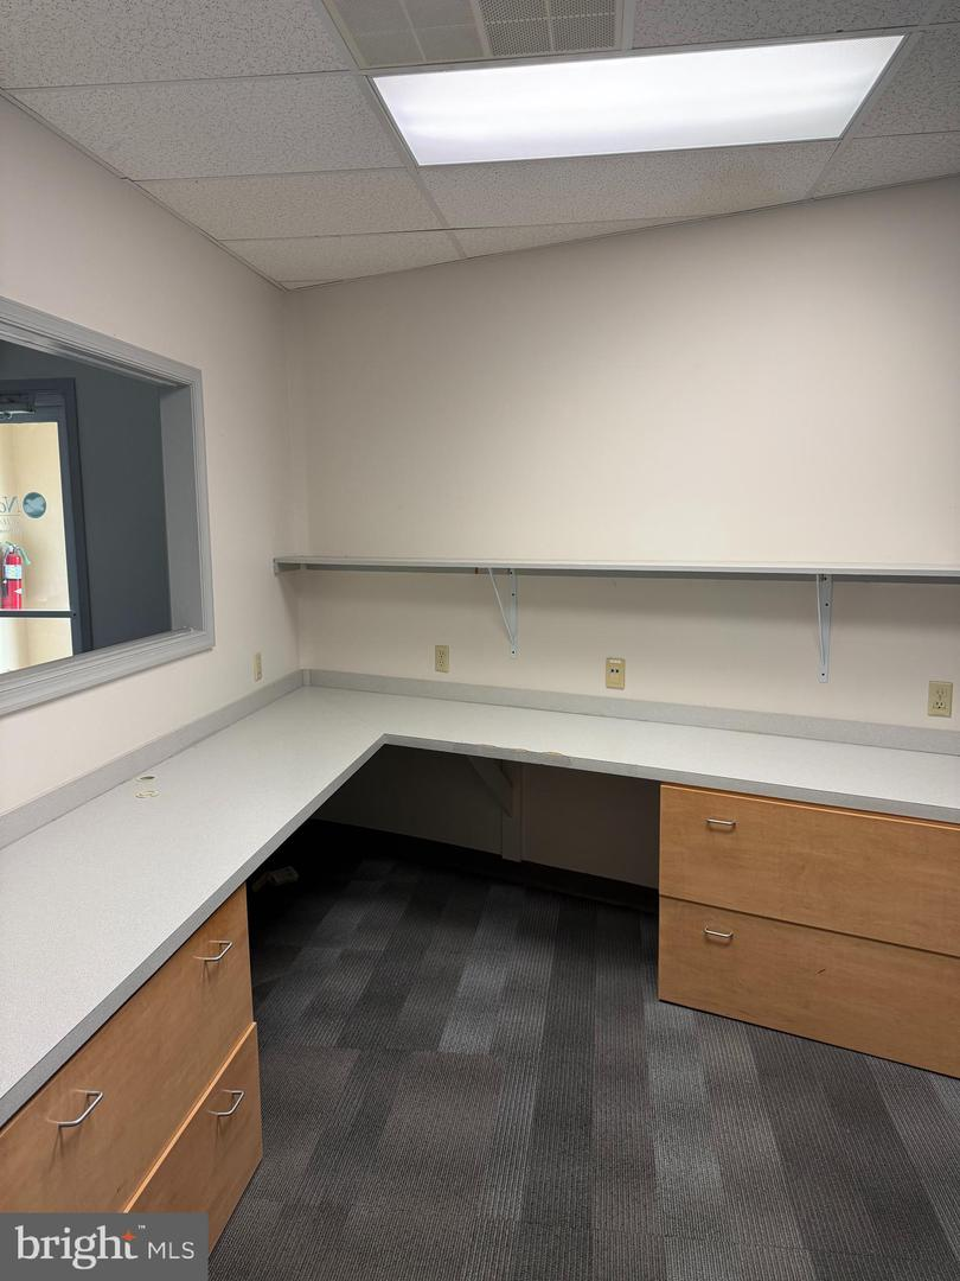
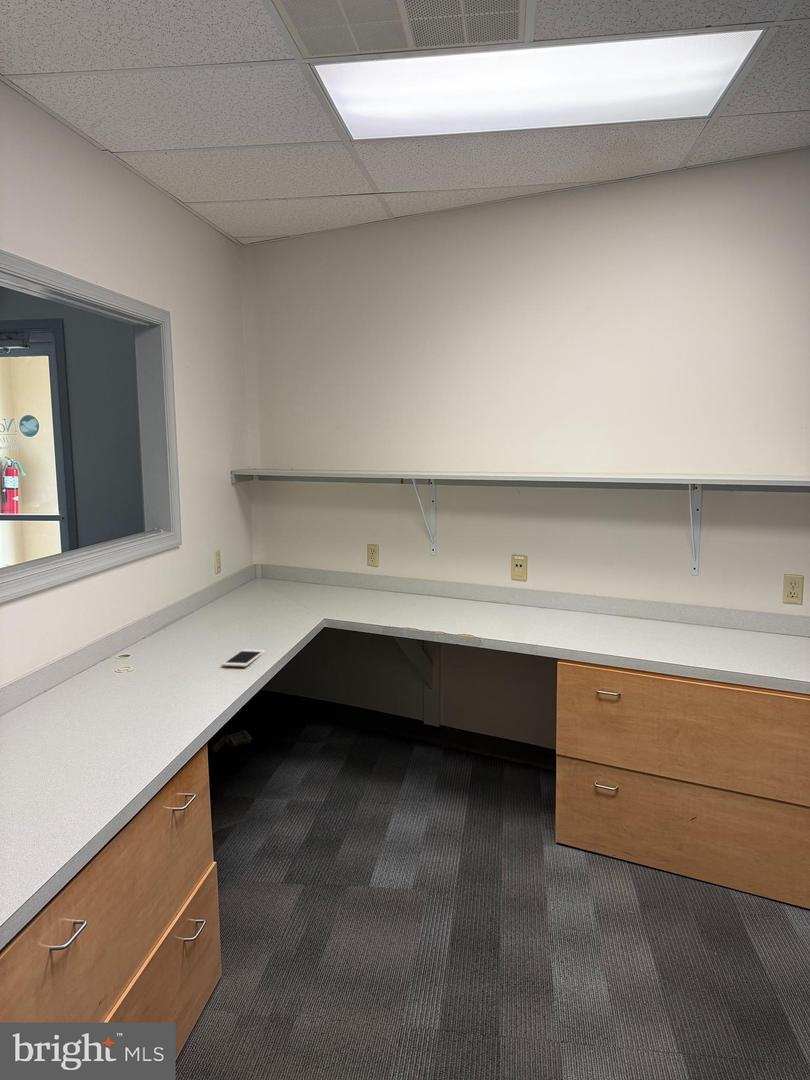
+ cell phone (244, 657)
